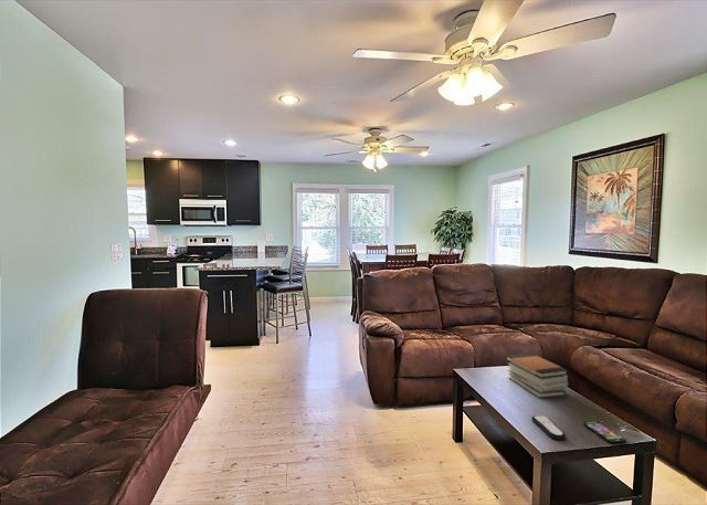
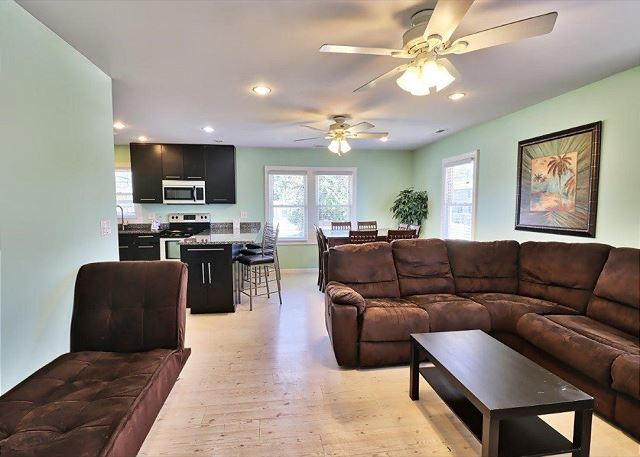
- remote control (548, 427)
- smartphone (603, 431)
- book stack (535, 374)
